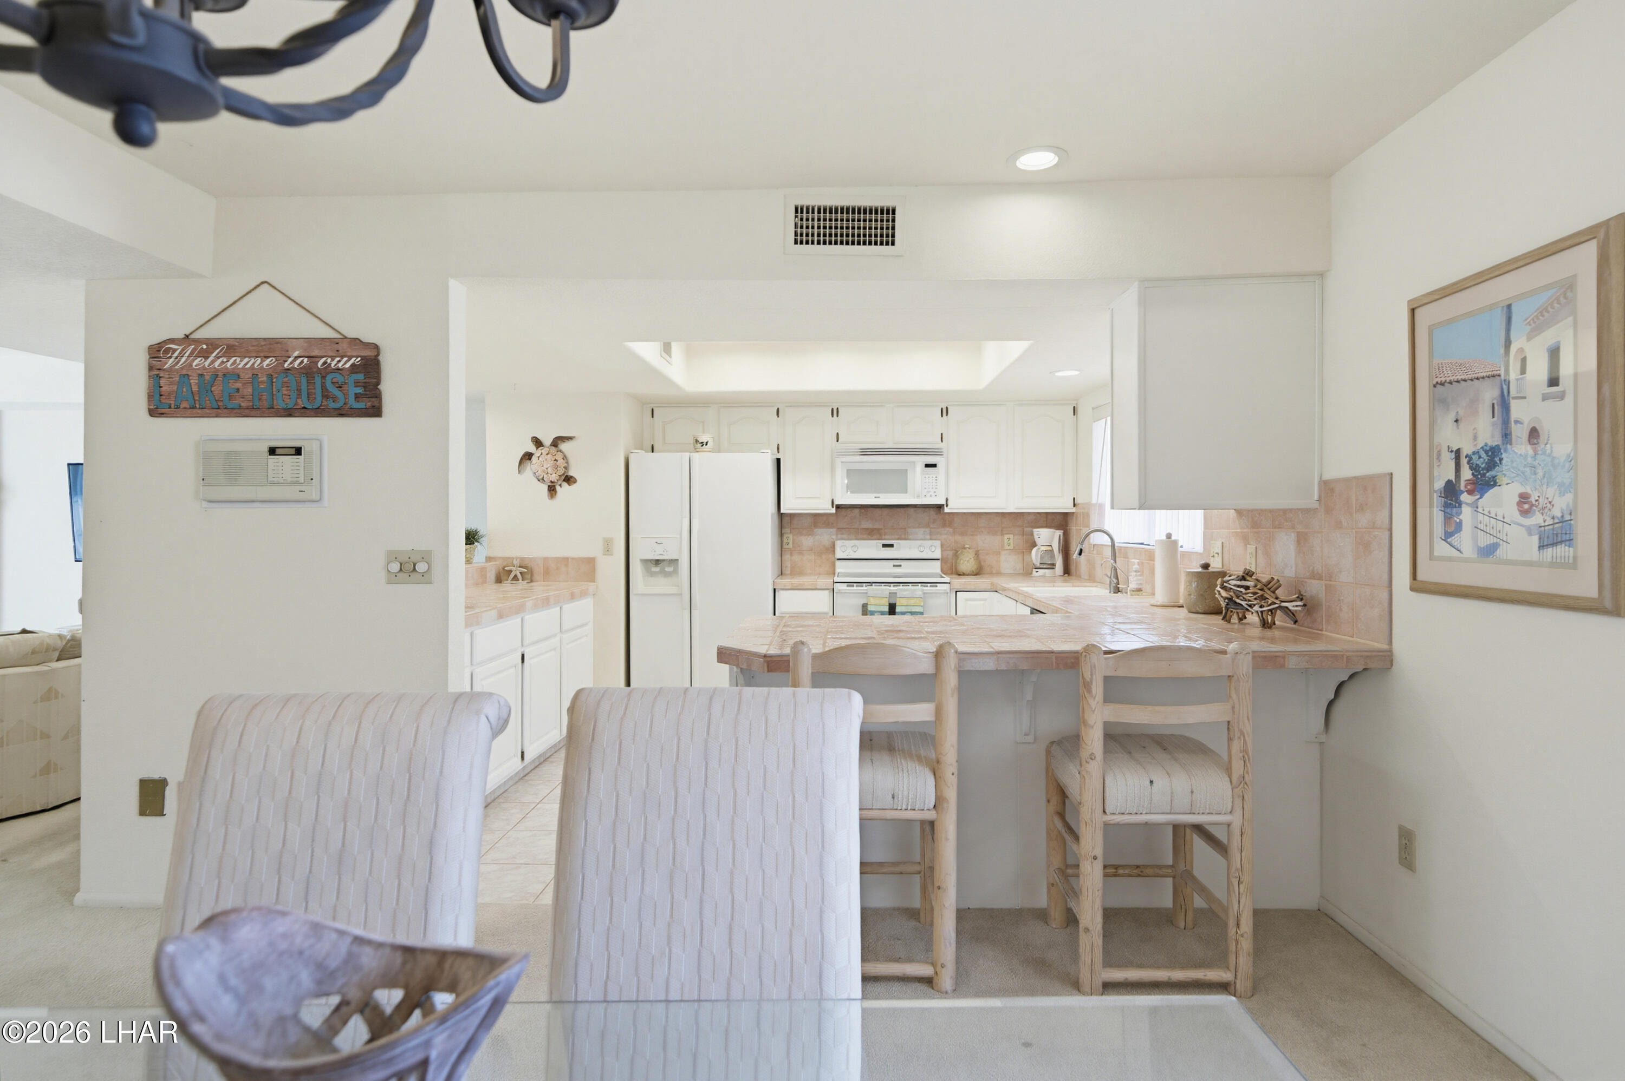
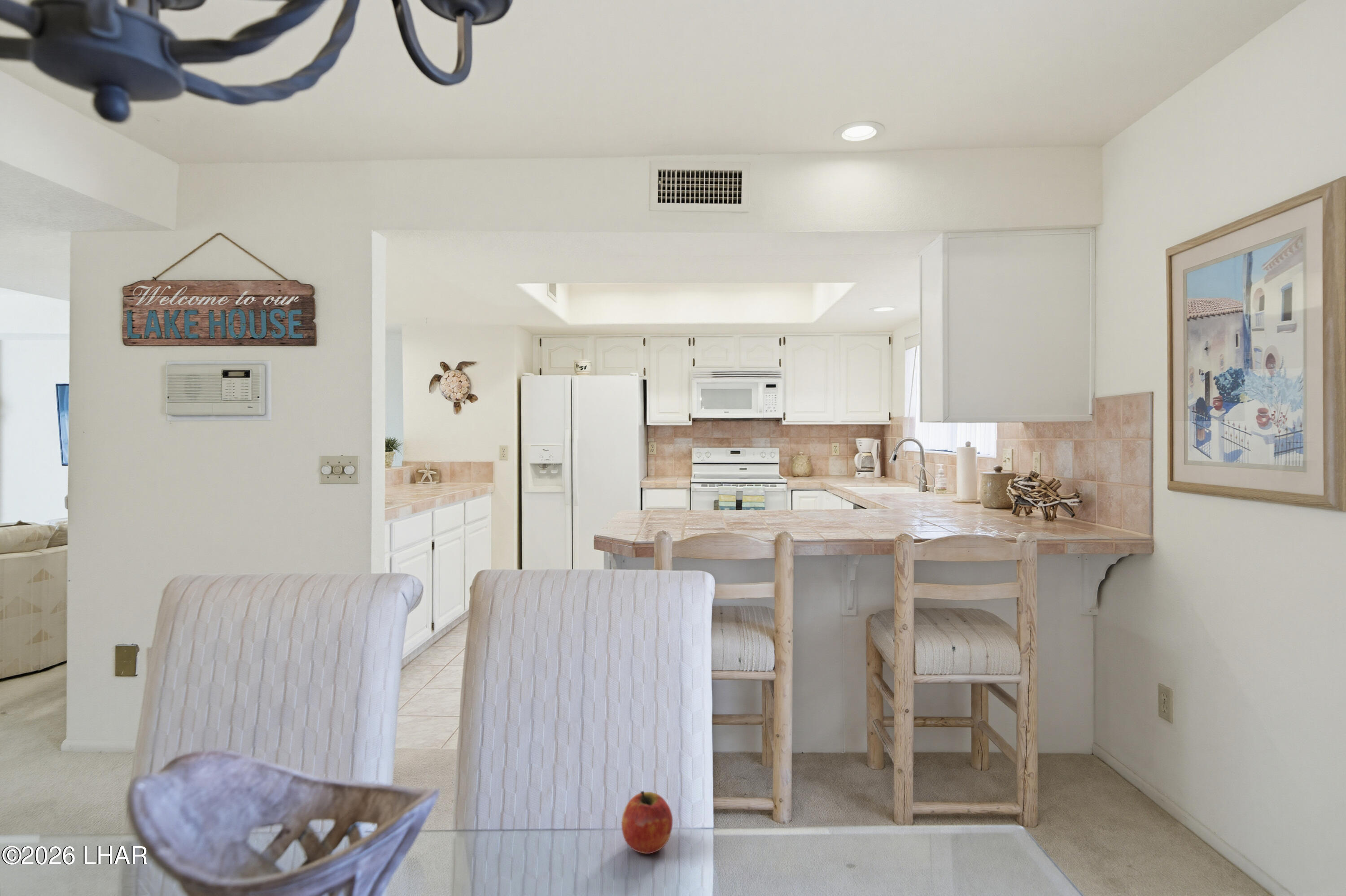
+ apple (647, 819)
